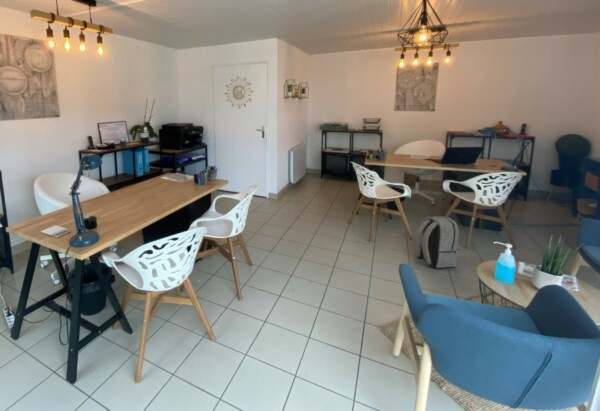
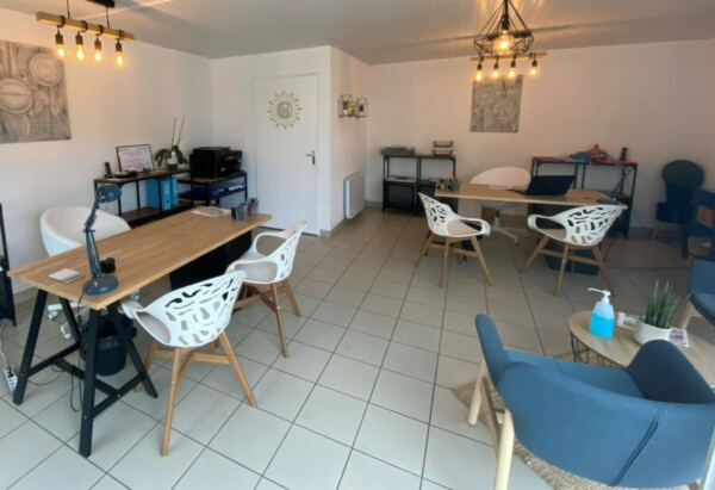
- backpack (436, 240)
